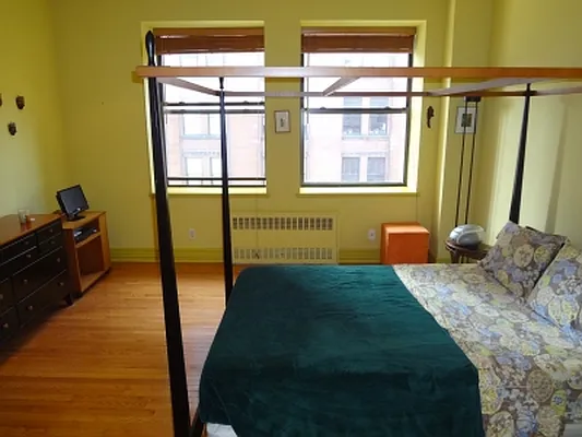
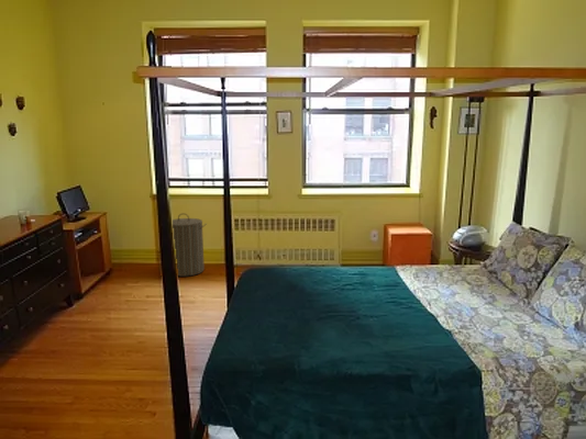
+ laundry hamper (185, 241)
